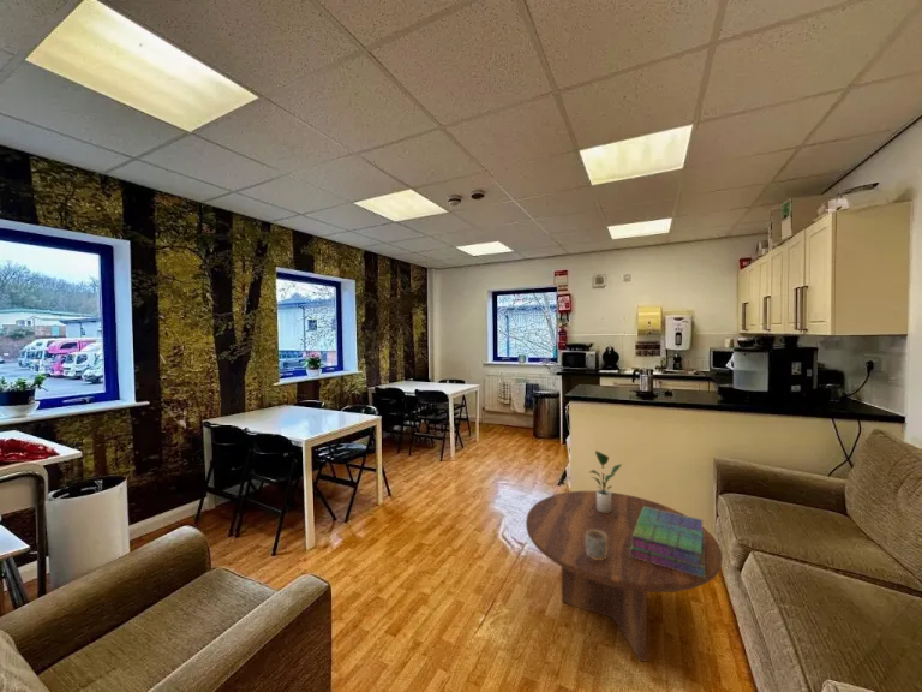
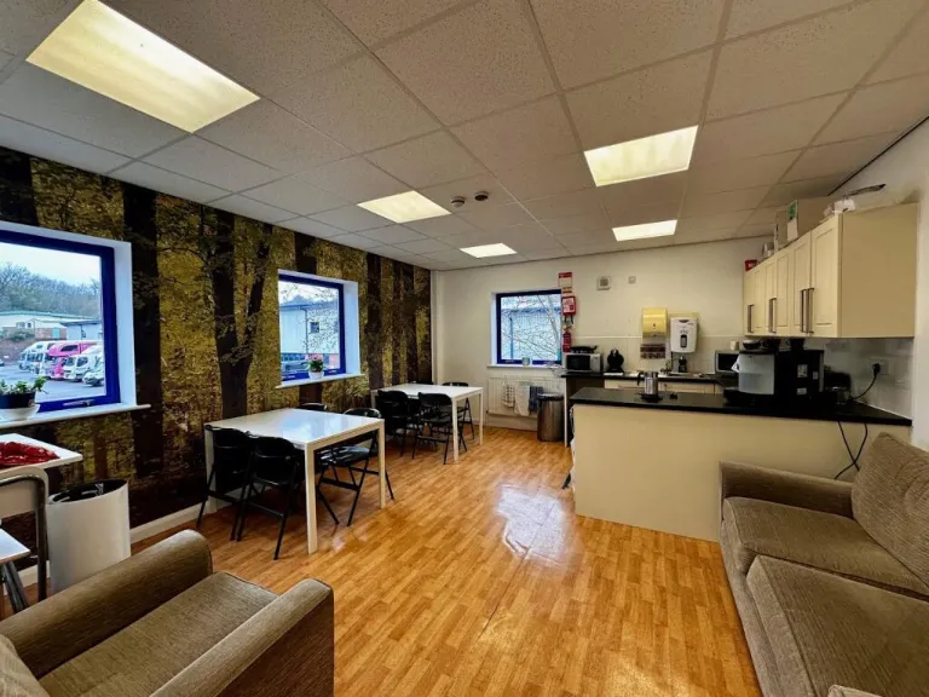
- mug (595, 542)
- coffee table (615, 571)
- potted plant (605, 478)
- stack of books (667, 536)
